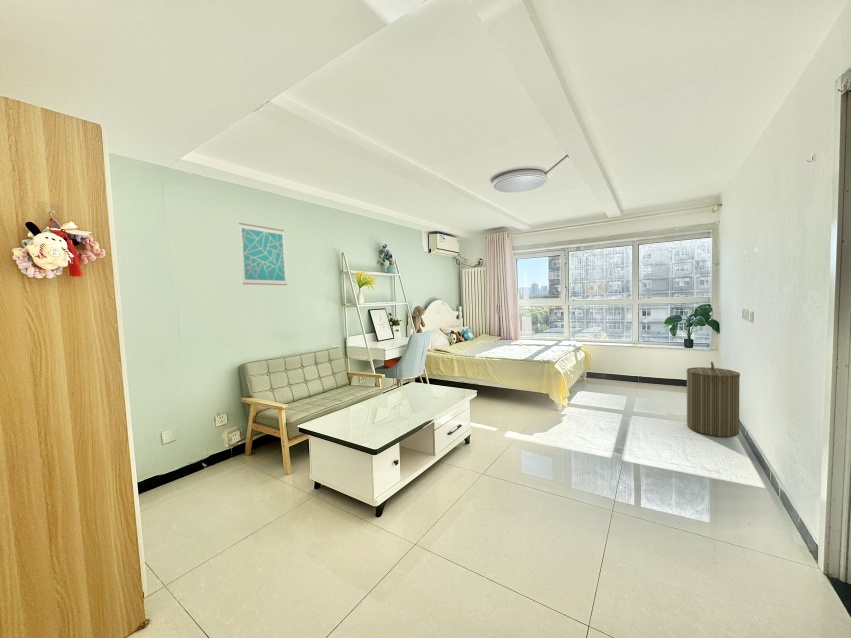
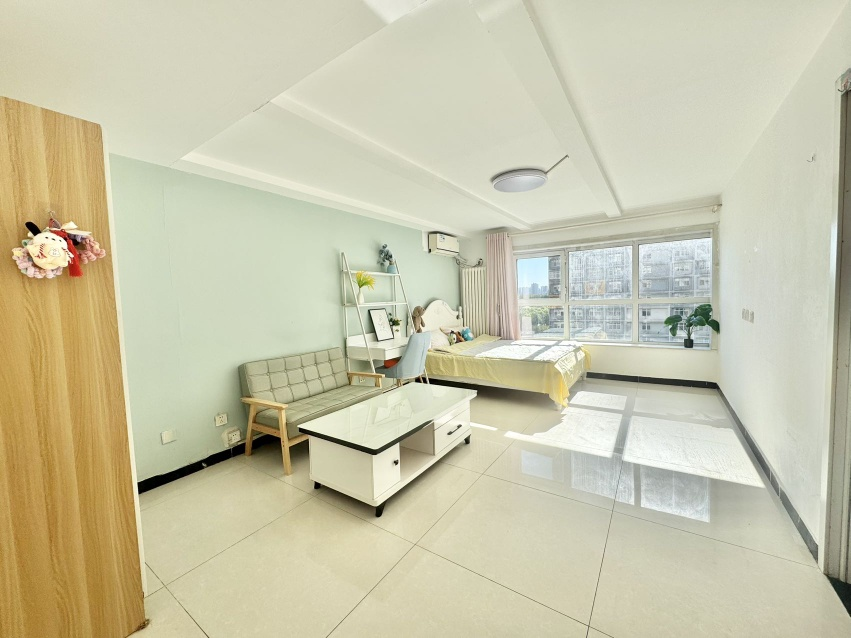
- laundry hamper (712, 395)
- wall art (264, 255)
